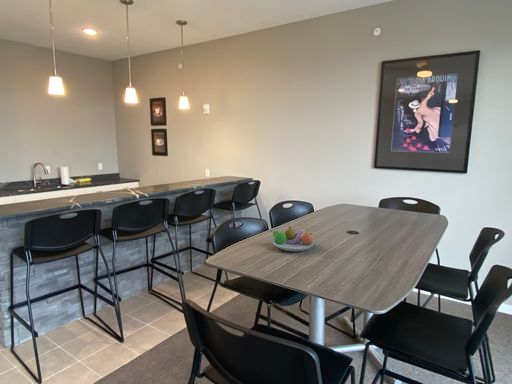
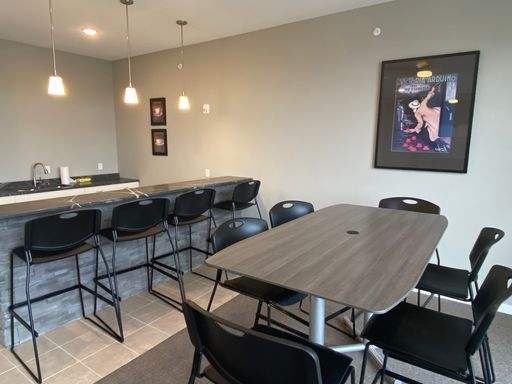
- fruit bowl (291, 237)
